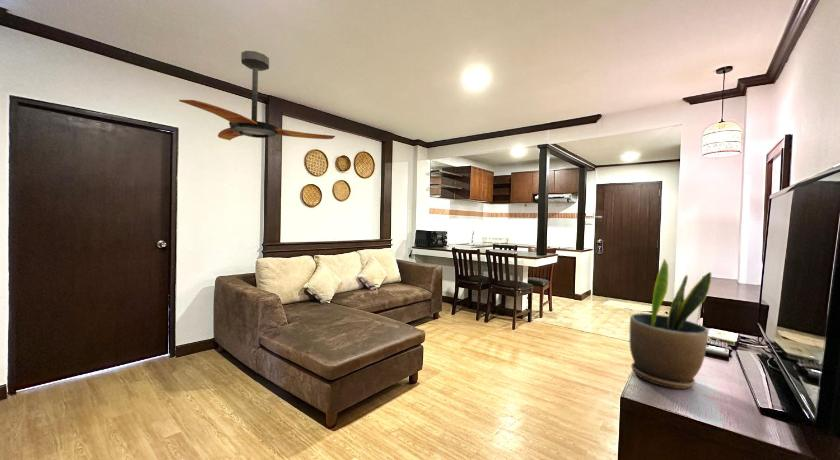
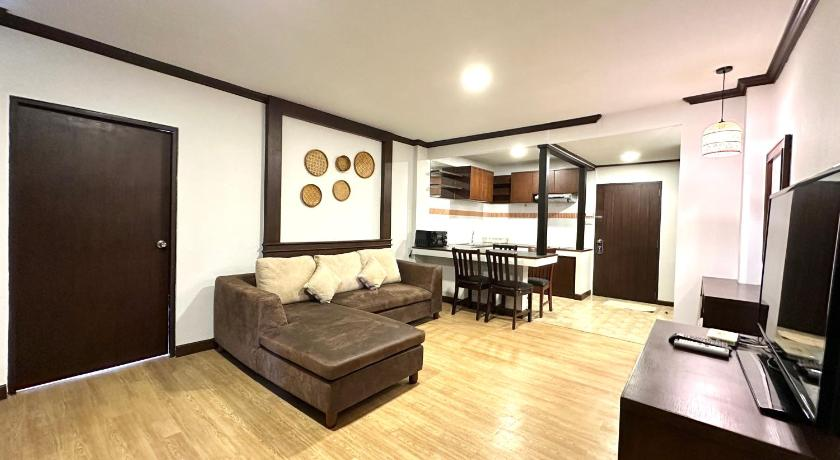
- potted plant (667, 320)
- ceiling fan (257, 97)
